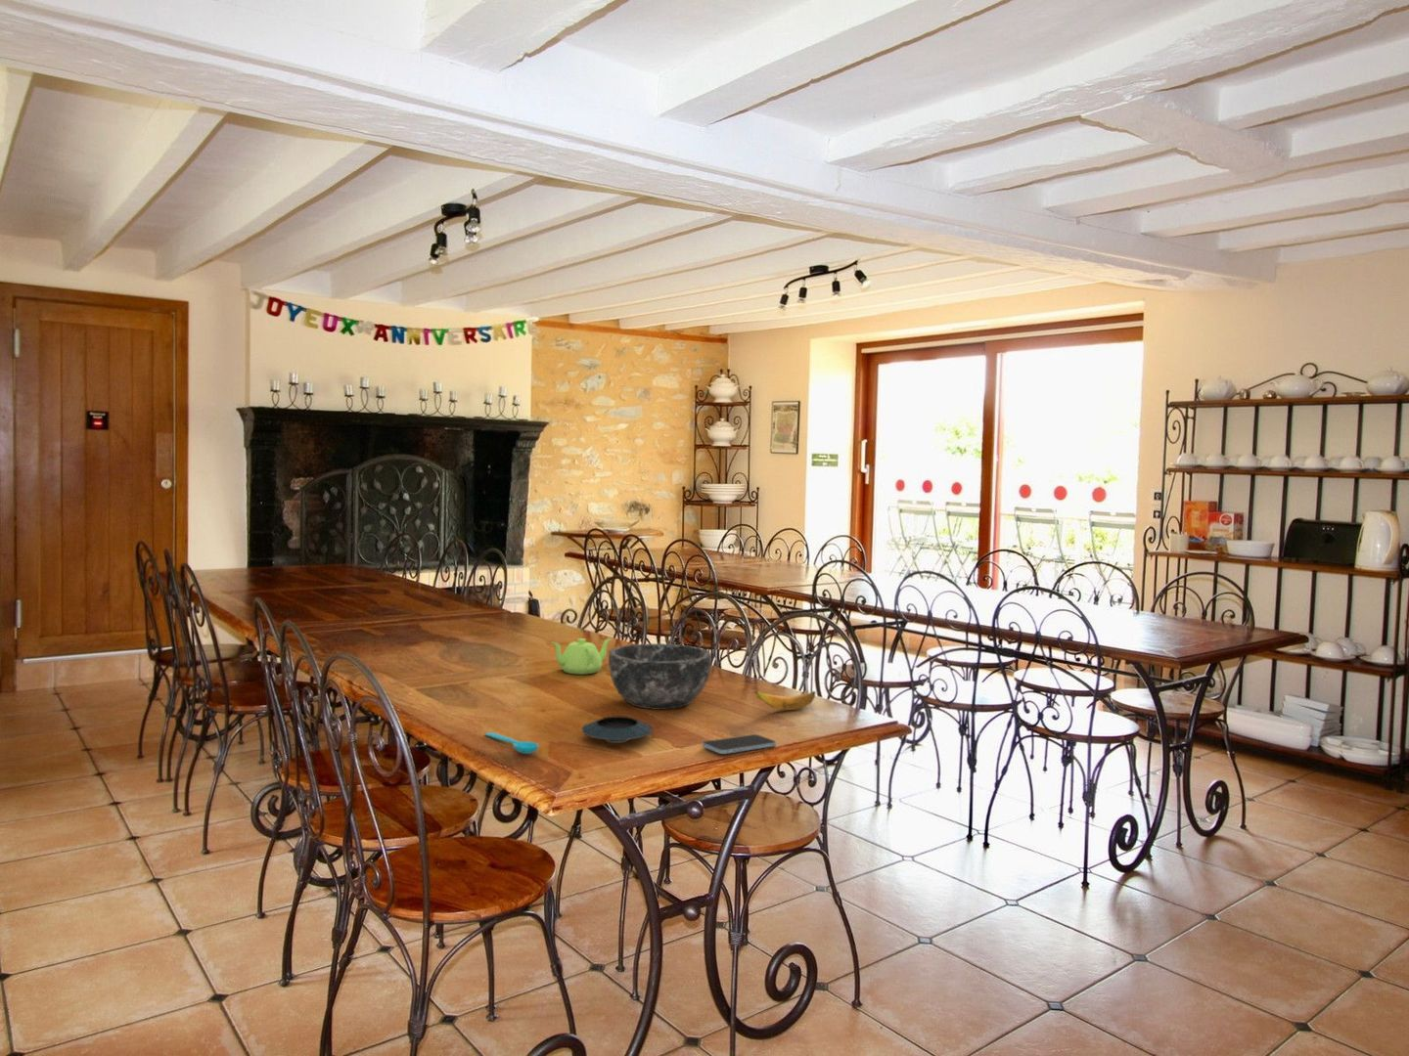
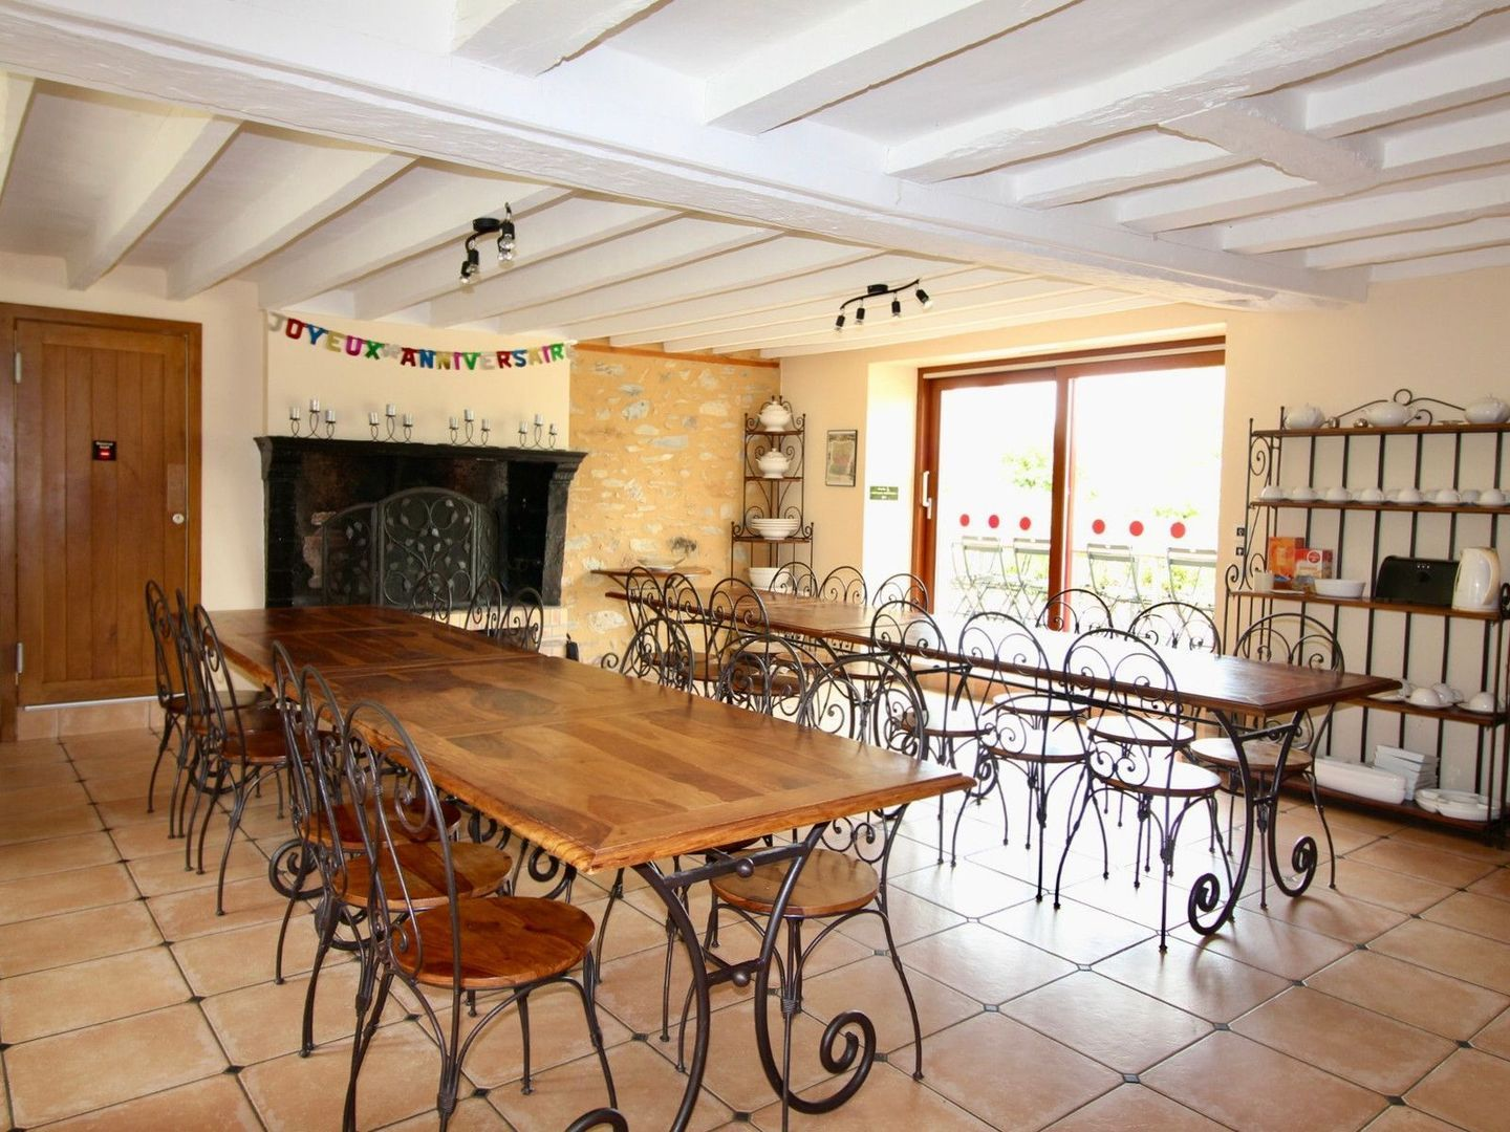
- bowl (659, 677)
- teapot (581, 654)
- saucer (617, 727)
- spoon (509, 740)
- banana (784, 697)
- smartphone (739, 743)
